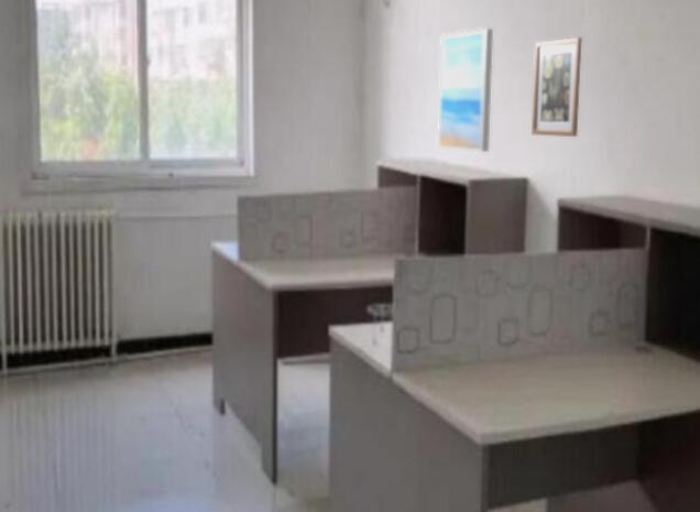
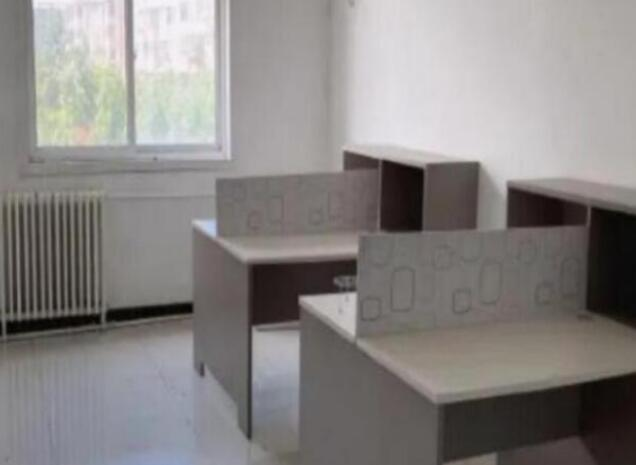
- wall art (555, 88)
- wall art (463, 91)
